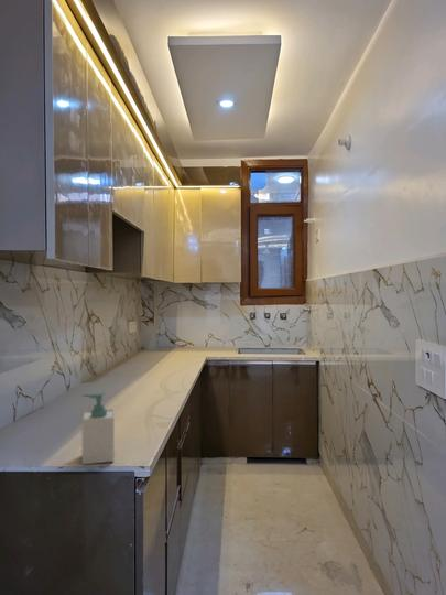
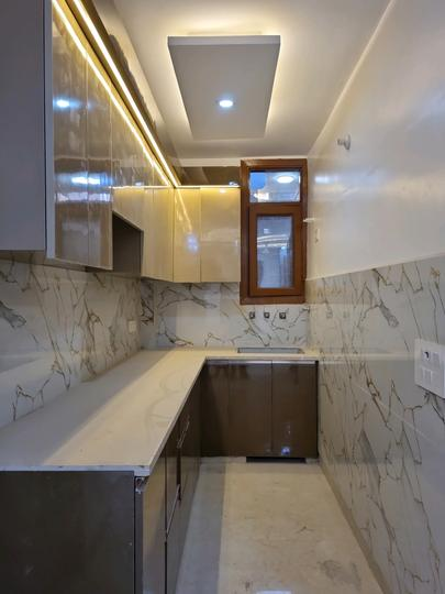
- soap bottle (98, 424)
